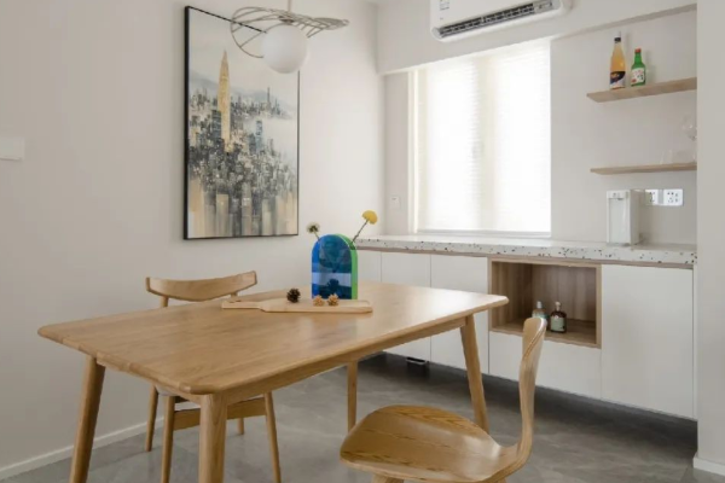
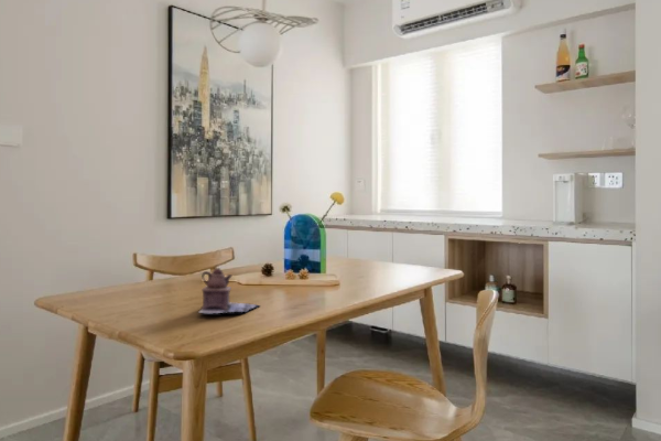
+ teapot (219, 289)
